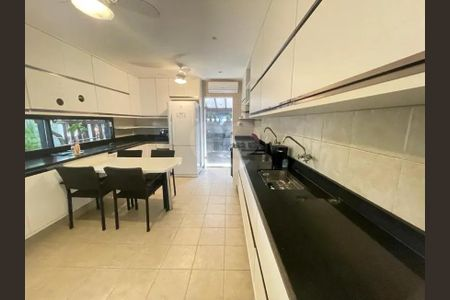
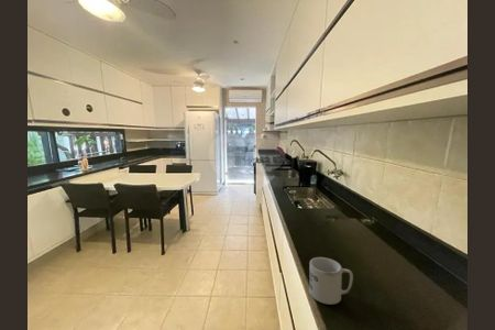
+ mug (330, 279)
